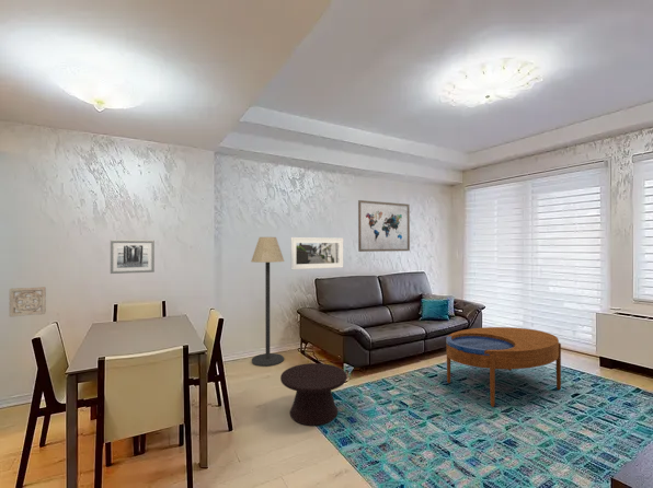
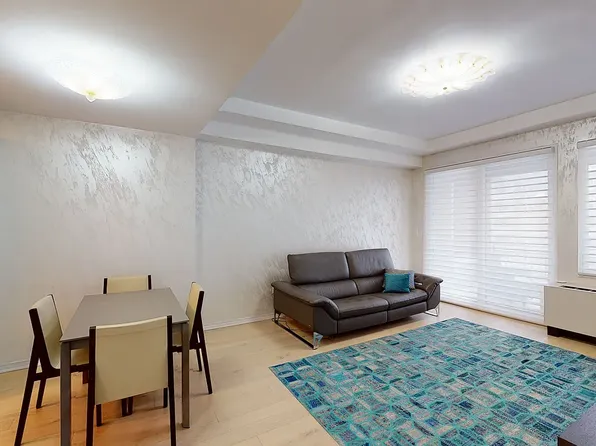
- floor lamp (267, 298)
- coffee table (502, 361)
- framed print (318, 253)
- wall ornament (27, 302)
- wall art (385, 226)
- side table (313, 393)
- wall art (133, 256)
